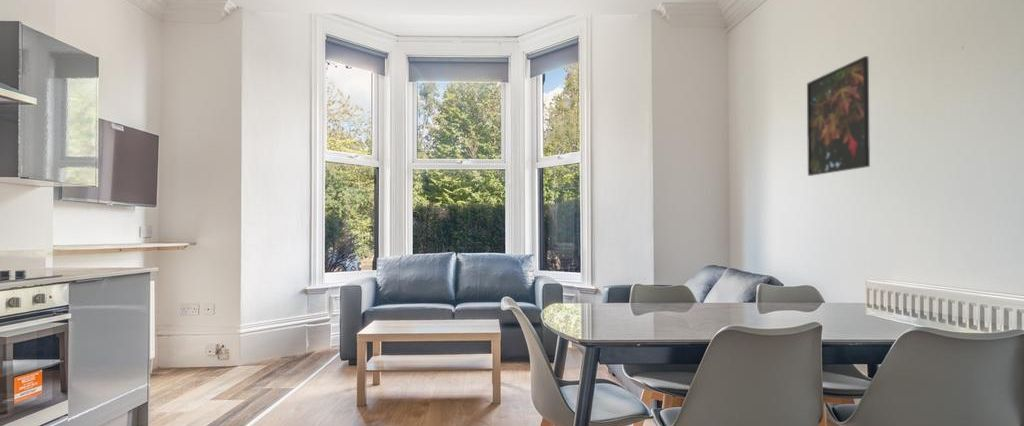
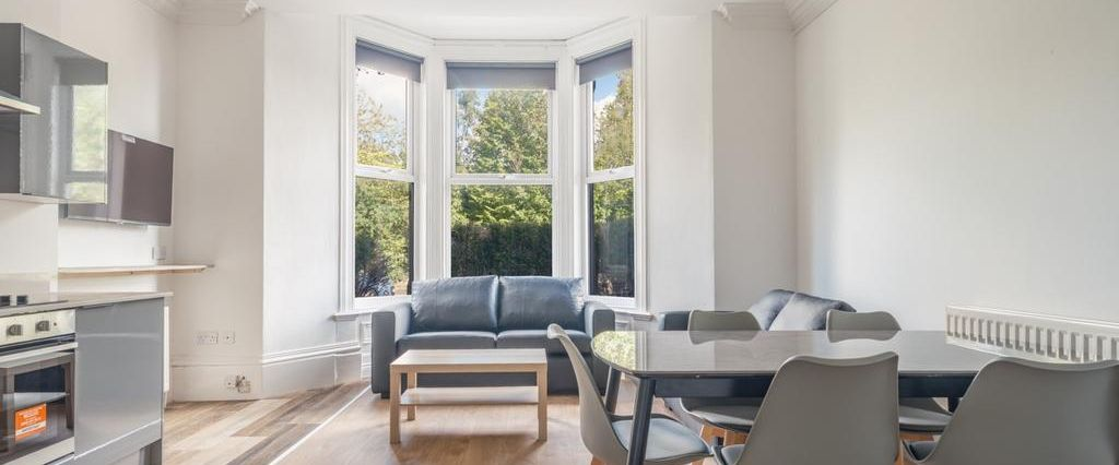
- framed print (835, 121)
